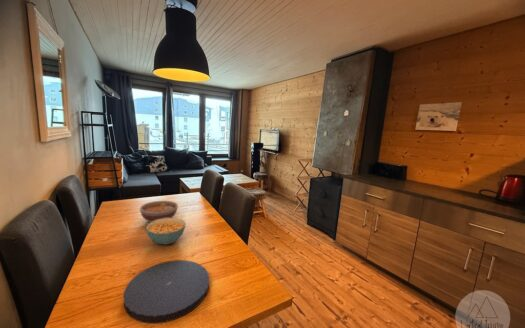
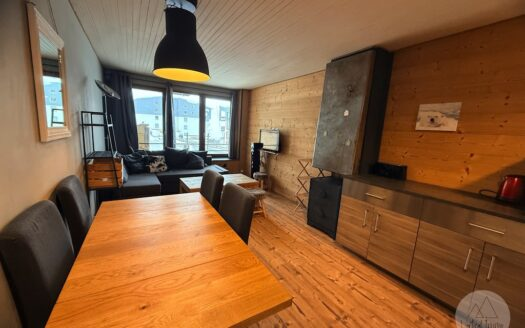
- bowl (159, 213)
- plate (169, 286)
- cereal bowl (166, 233)
